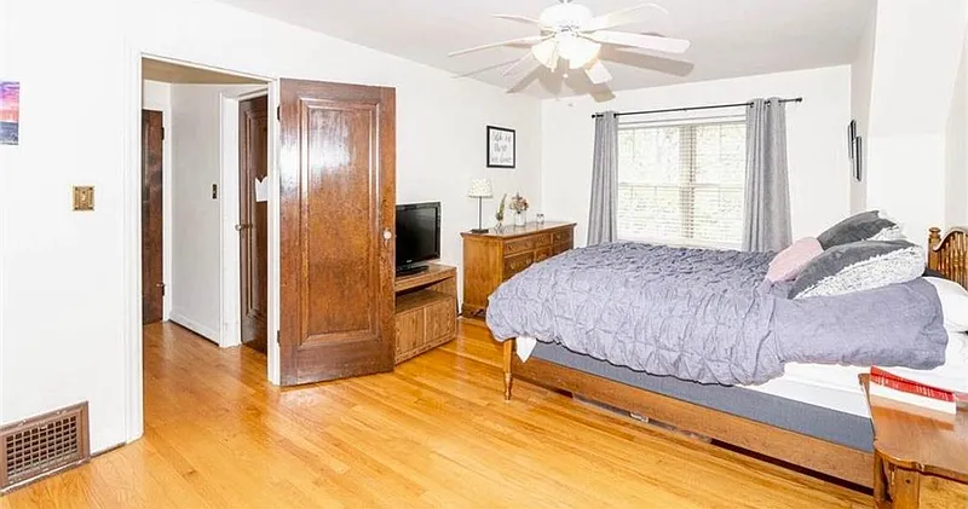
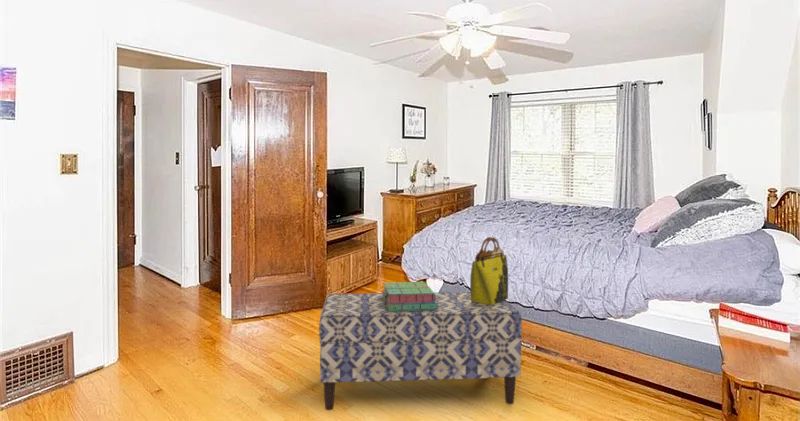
+ tote bag (490, 268)
+ bench (416, 345)
+ stack of books (408, 295)
